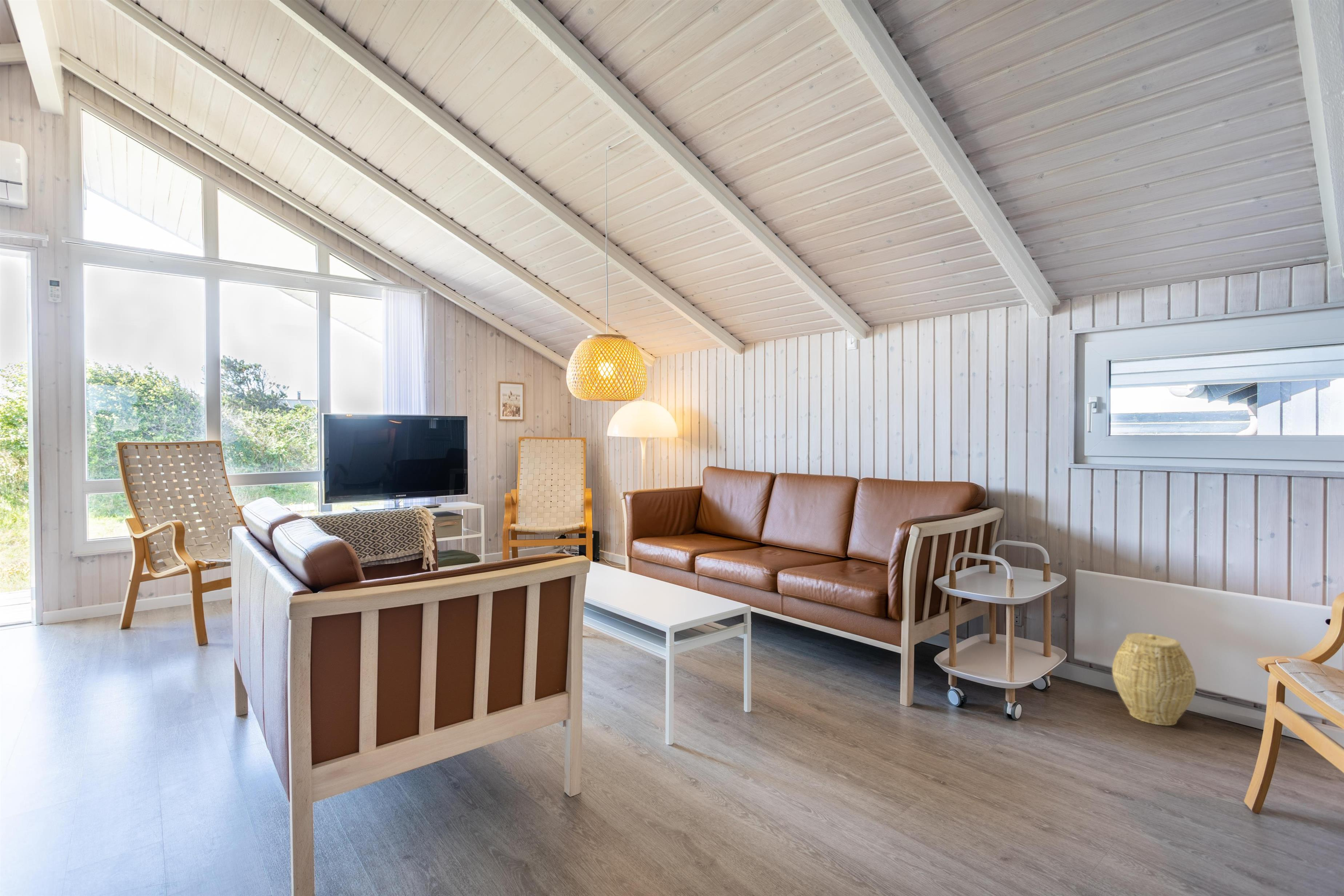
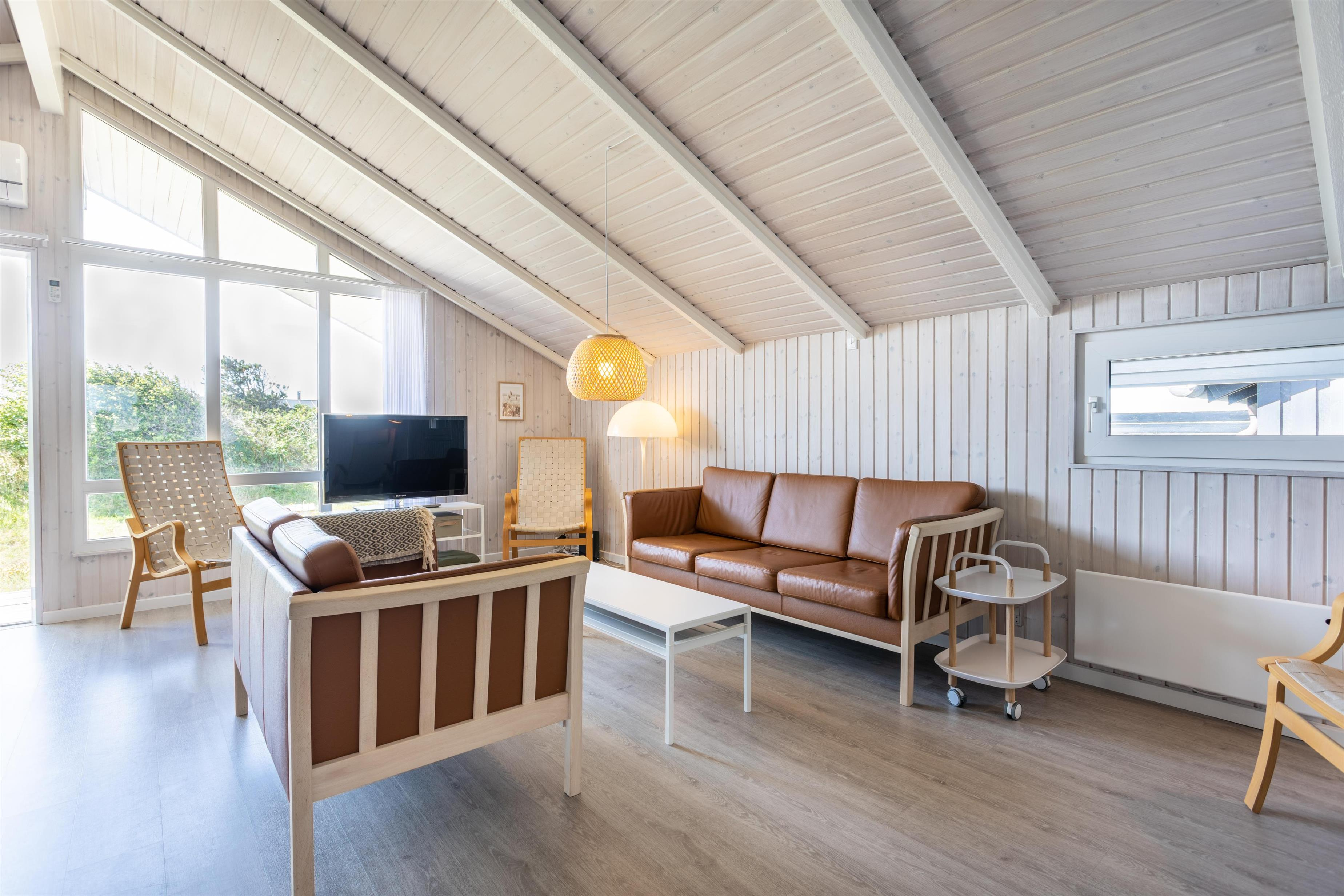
- woven basket (1153, 676)
